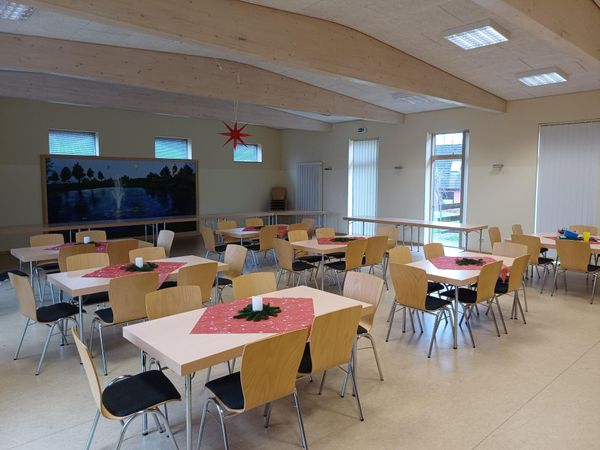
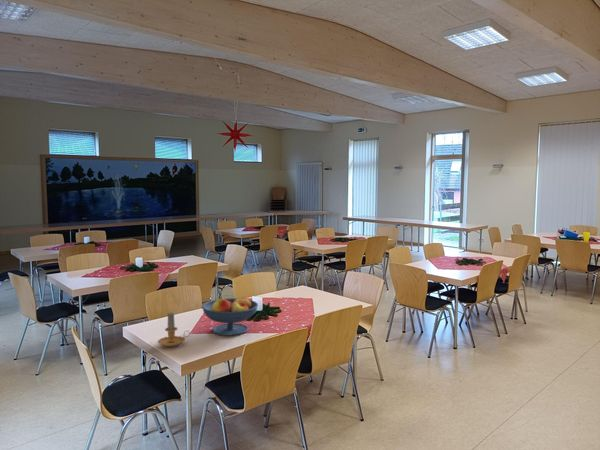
+ candle (174, 327)
+ fruit bowl (230, 313)
